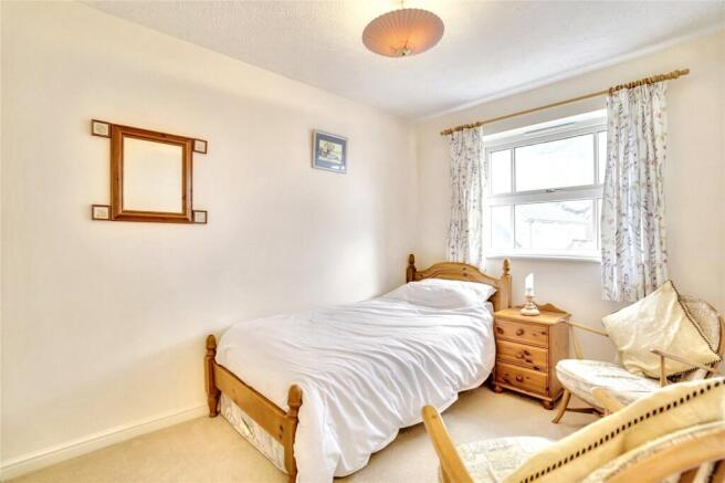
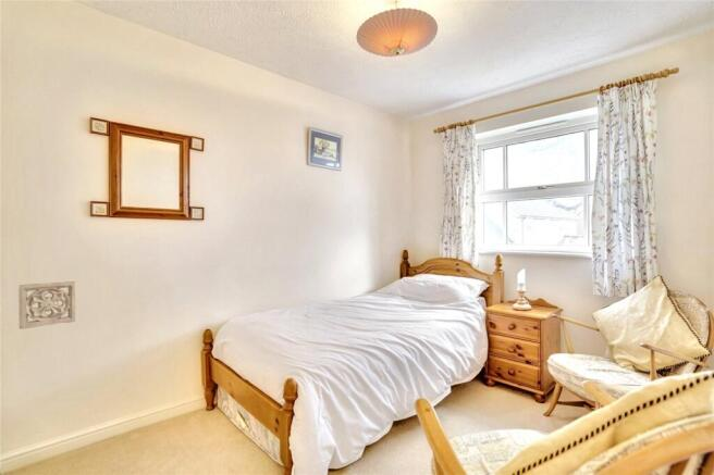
+ wall ornament (47, 303)
